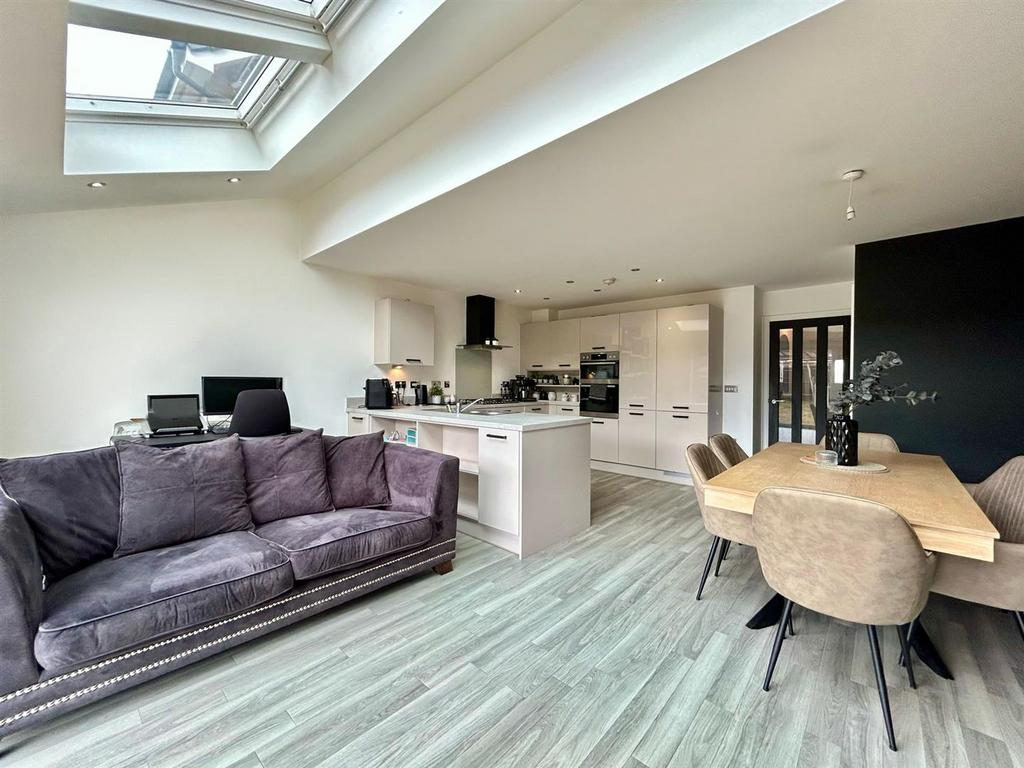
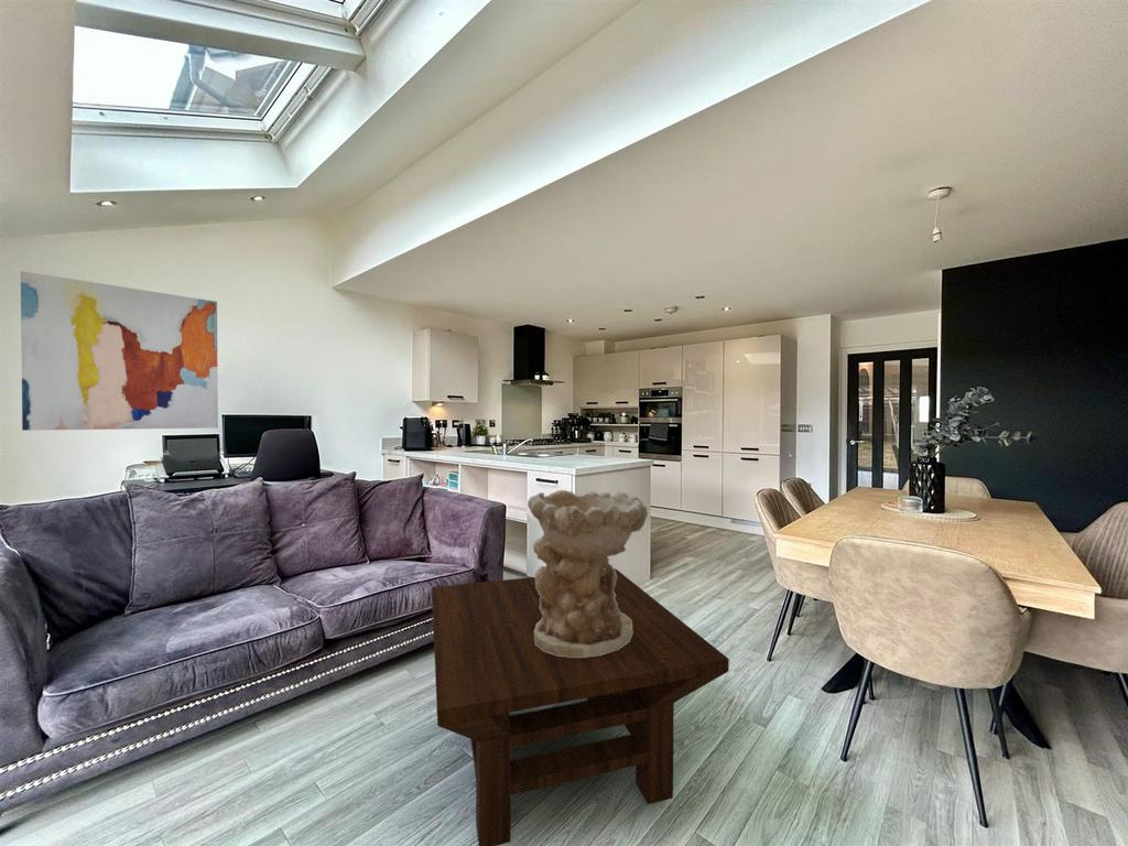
+ wall art (130, 358)
+ coffee table (554, 683)
+ decorative bowl (585, 564)
